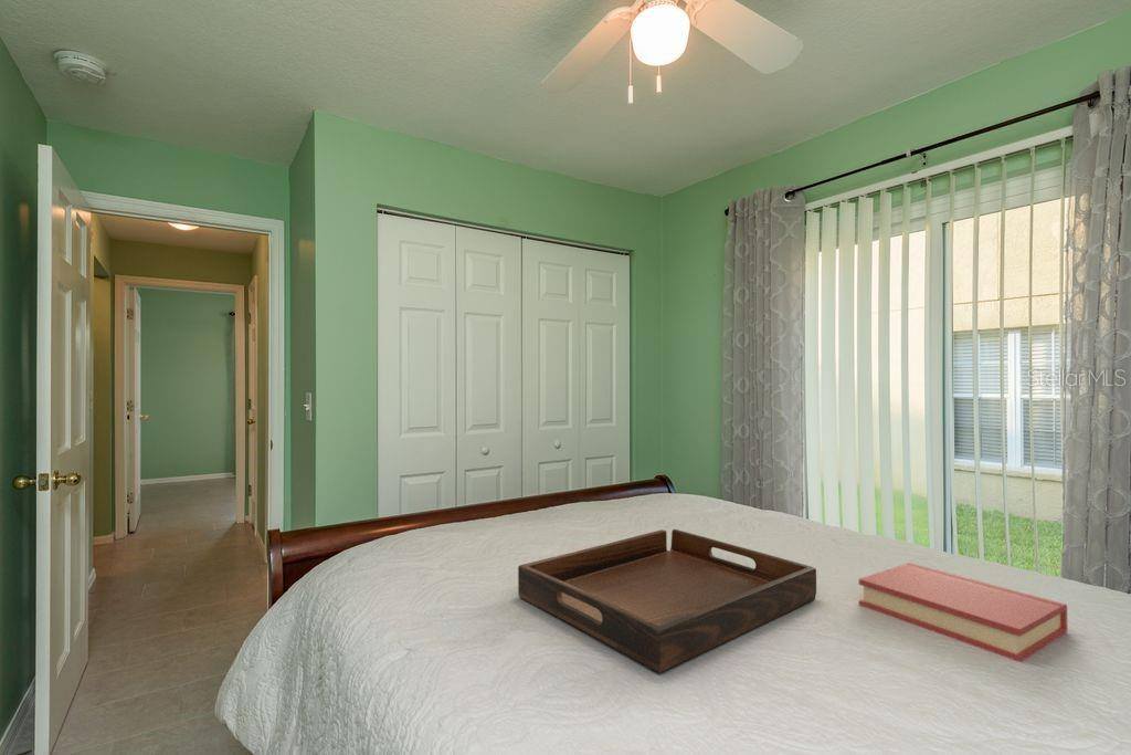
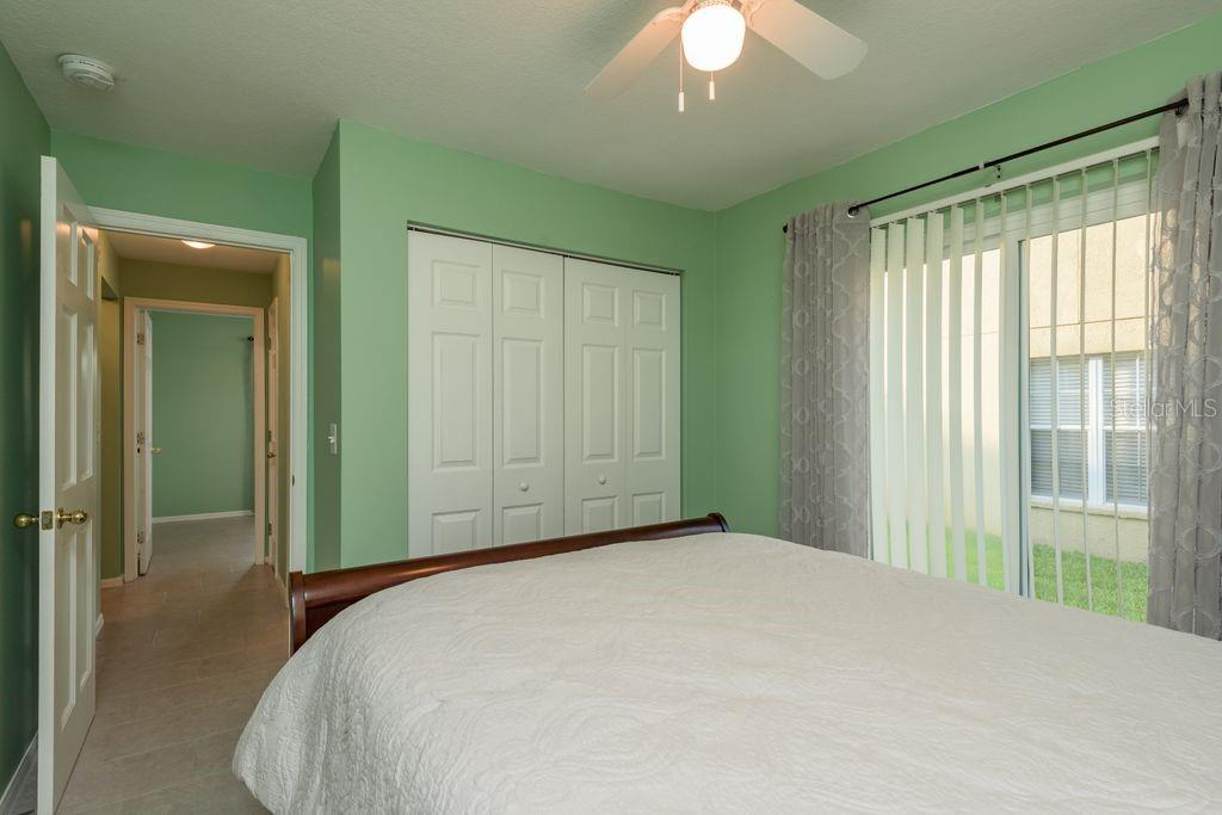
- serving tray (666, 581)
- hardback book (956, 604)
